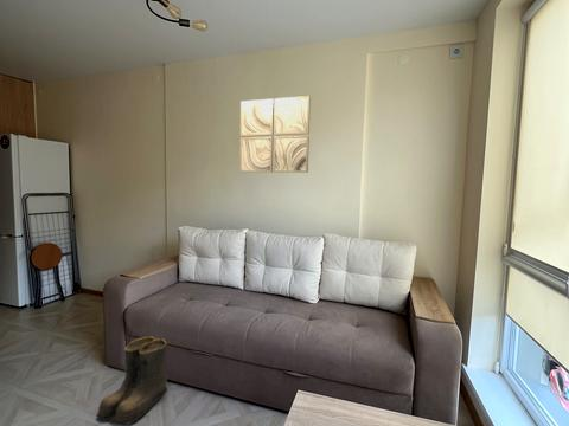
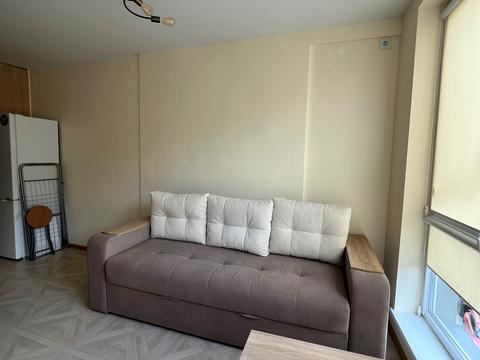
- boots (134, 375)
- wall art (273, 134)
